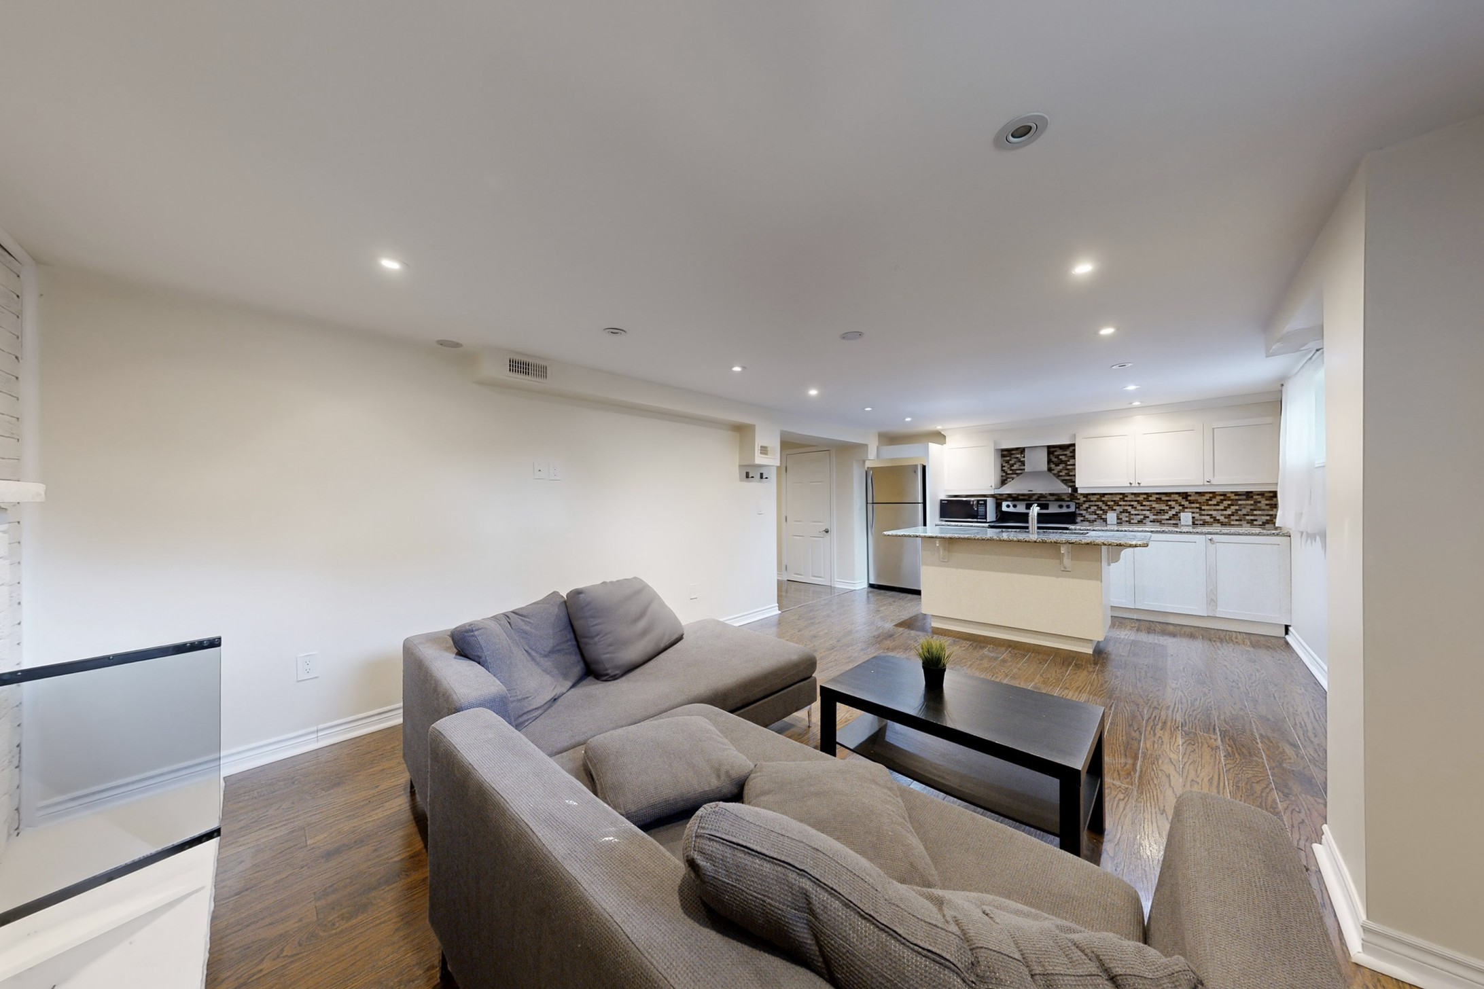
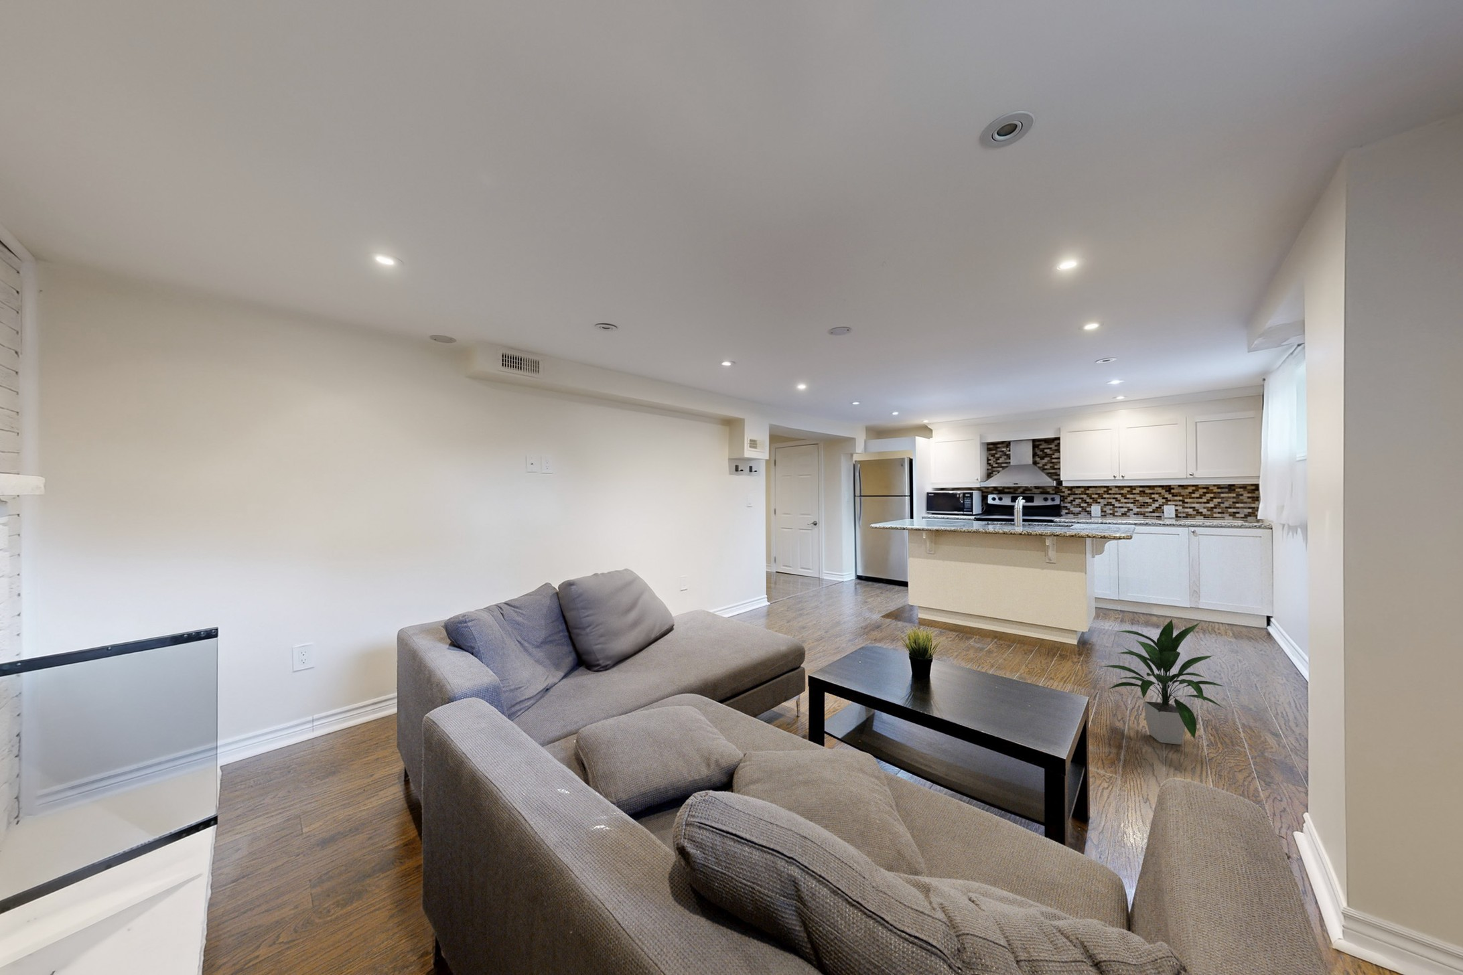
+ indoor plant (1165, 680)
